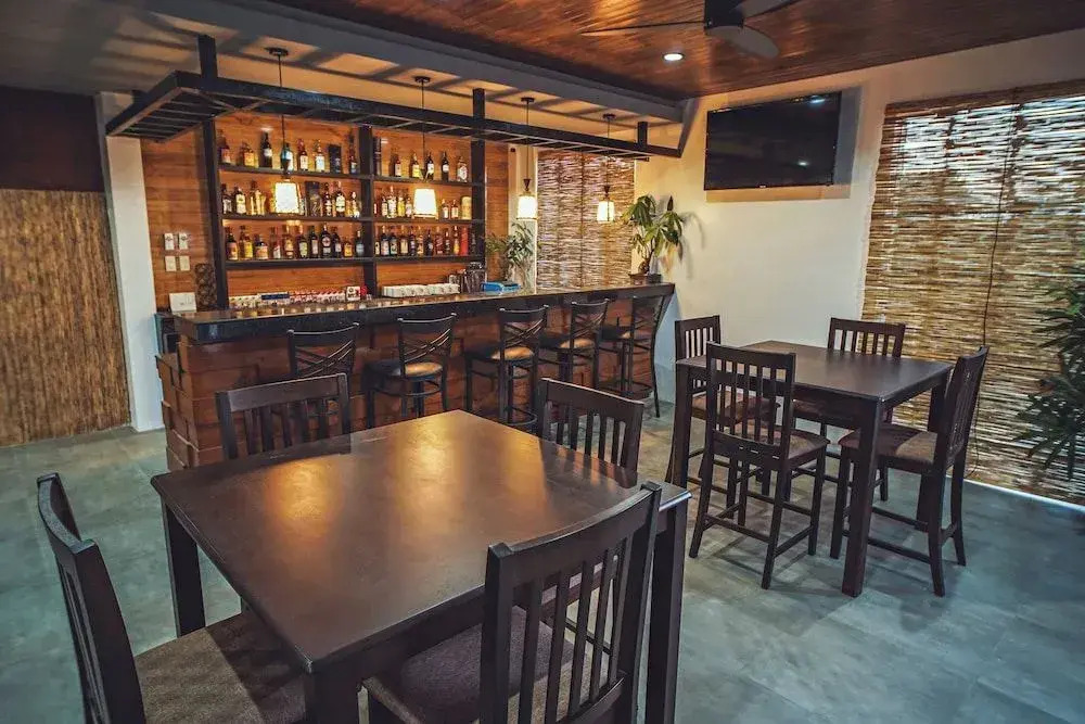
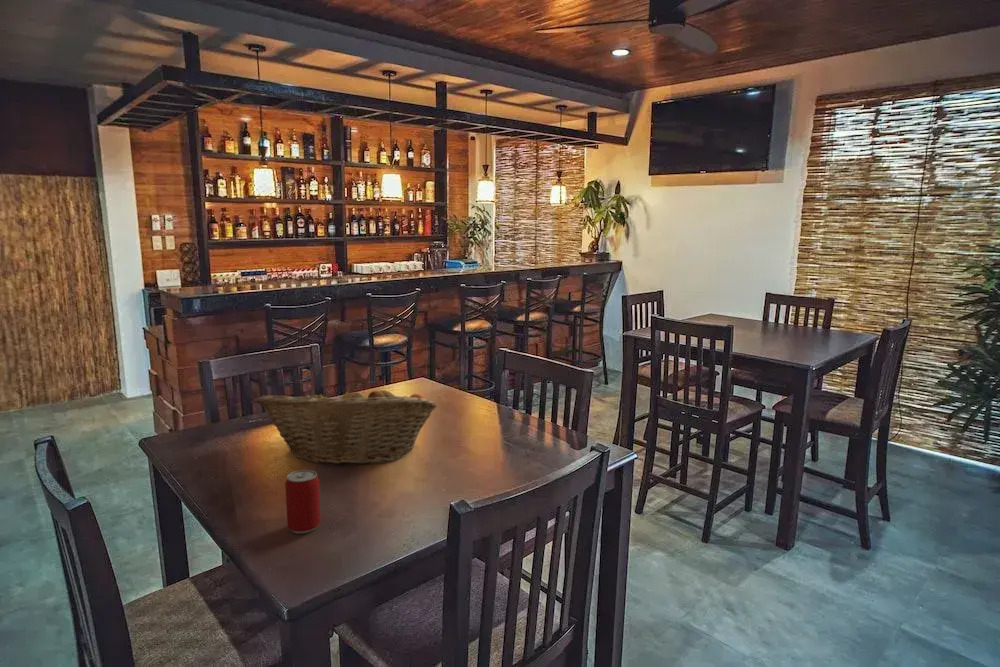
+ fruit basket (349, 415)
+ beer can (303, 501)
